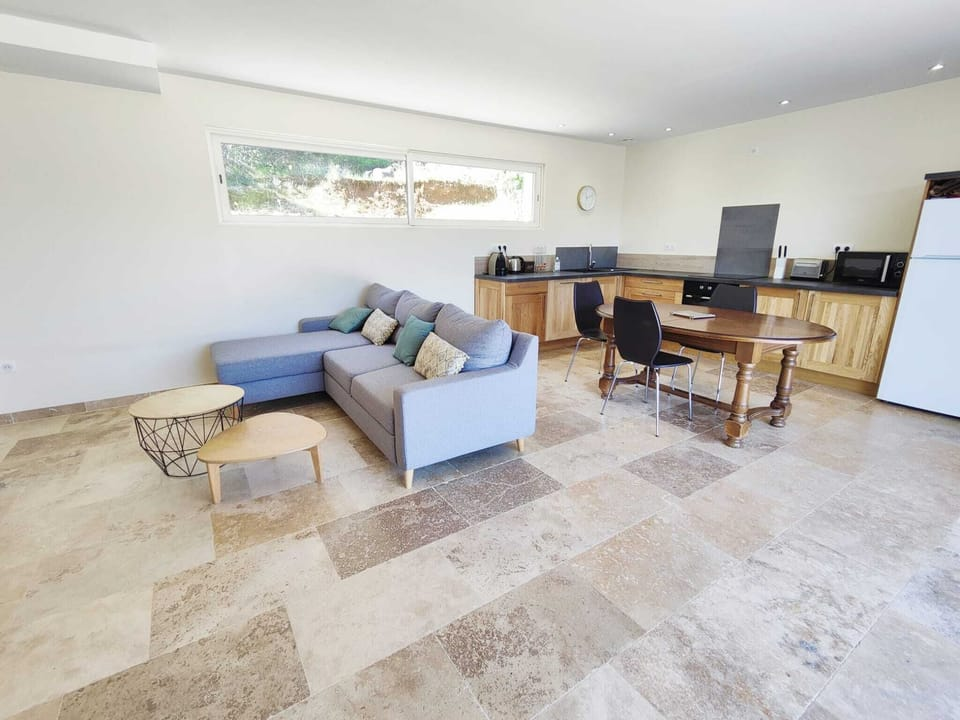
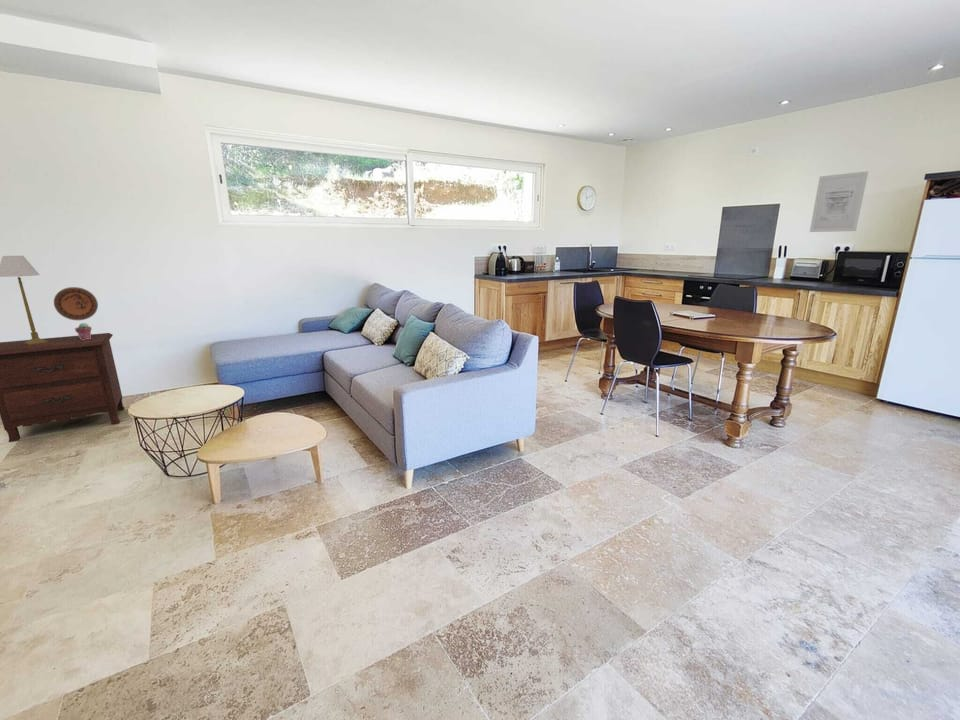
+ decorative plate (76, 303)
+ table lamp (25, 300)
+ wall art (837, 203)
+ nightstand (61, 384)
+ potted succulent (83, 330)
